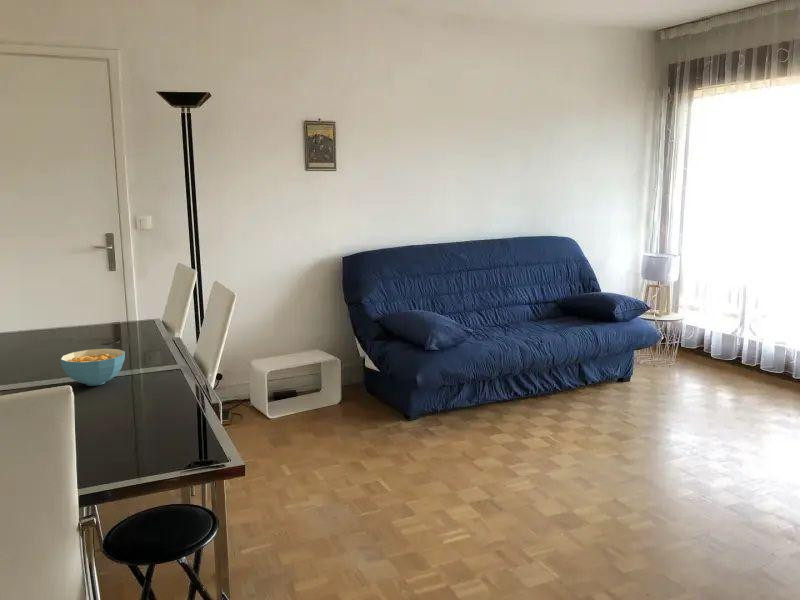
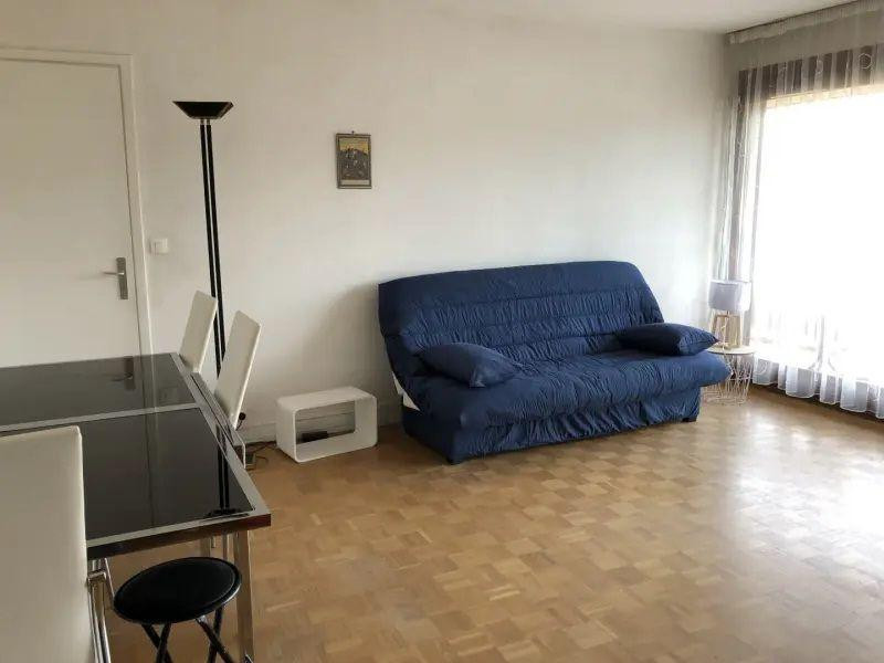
- cereal bowl (94, 369)
